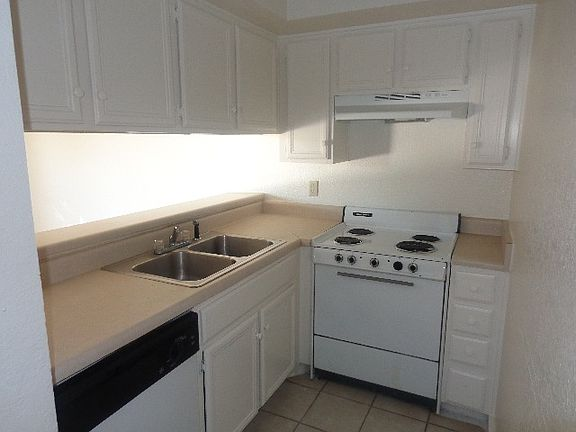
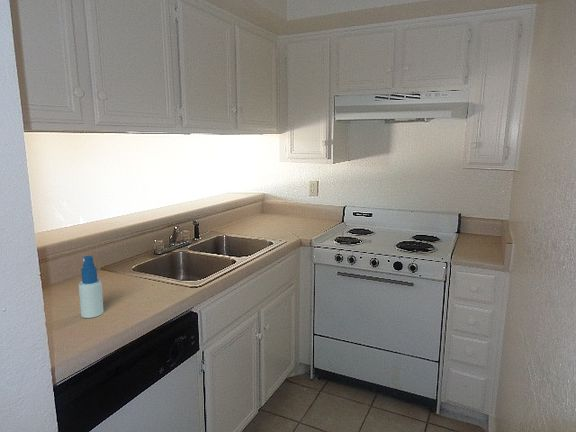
+ spray bottle (90, 285)
